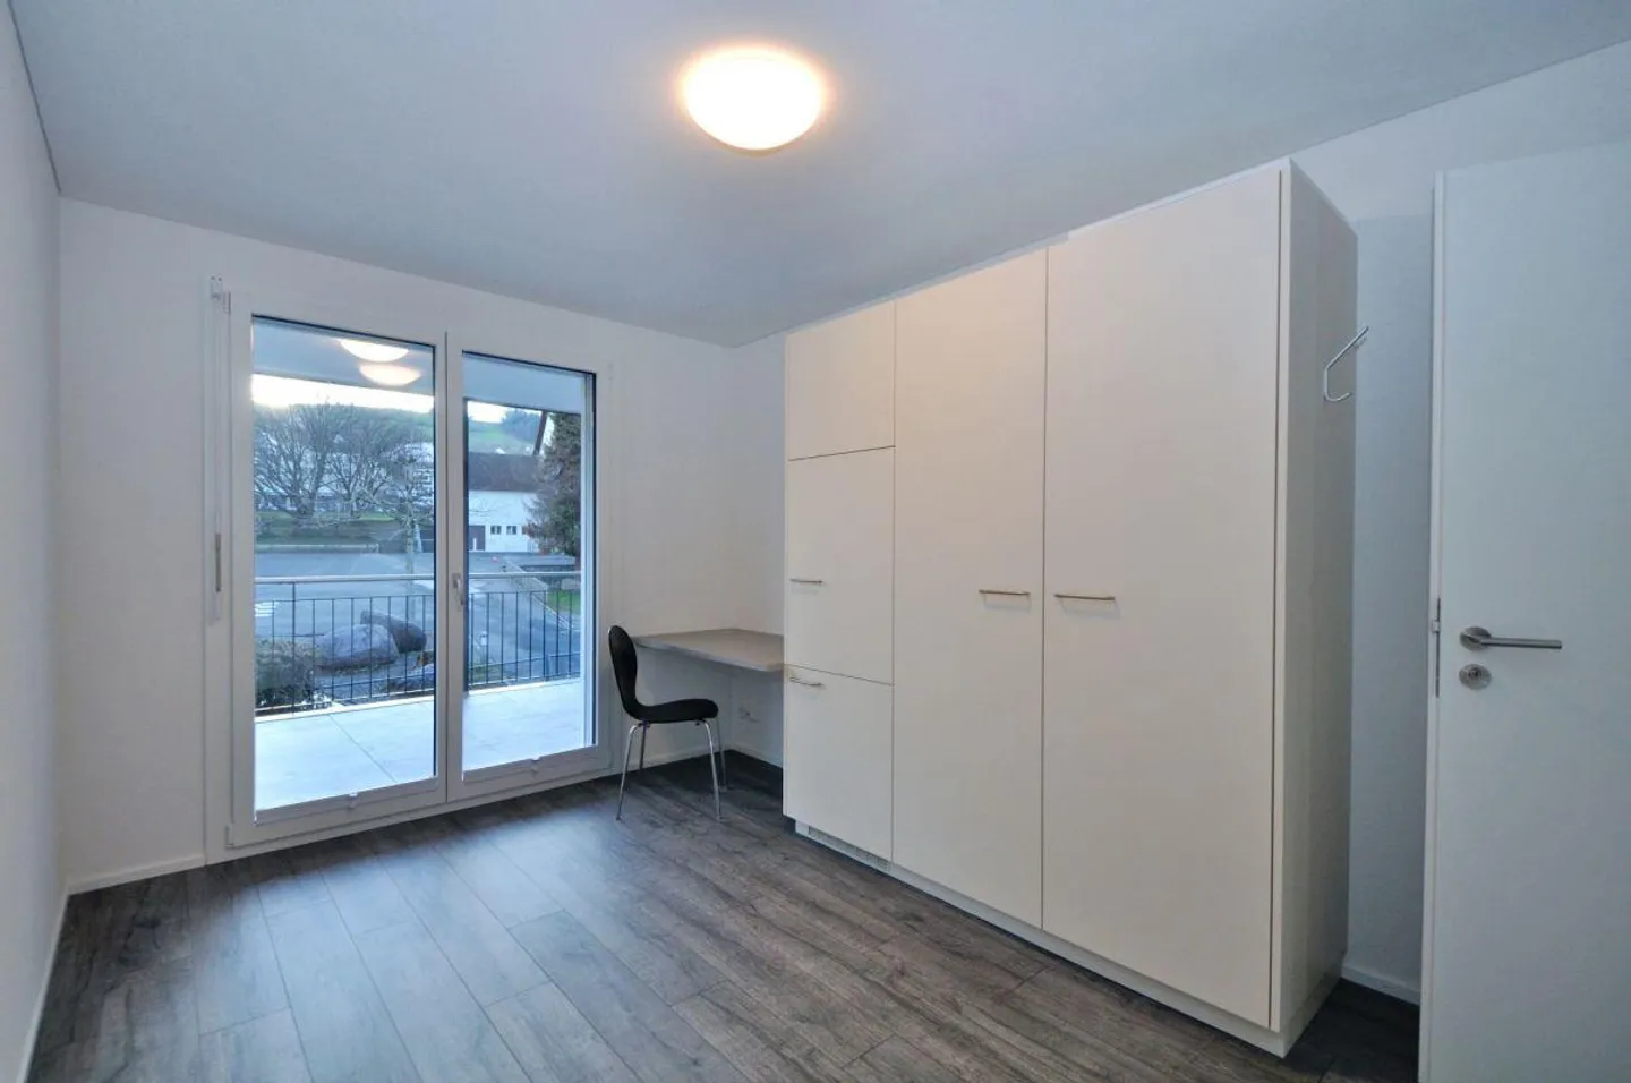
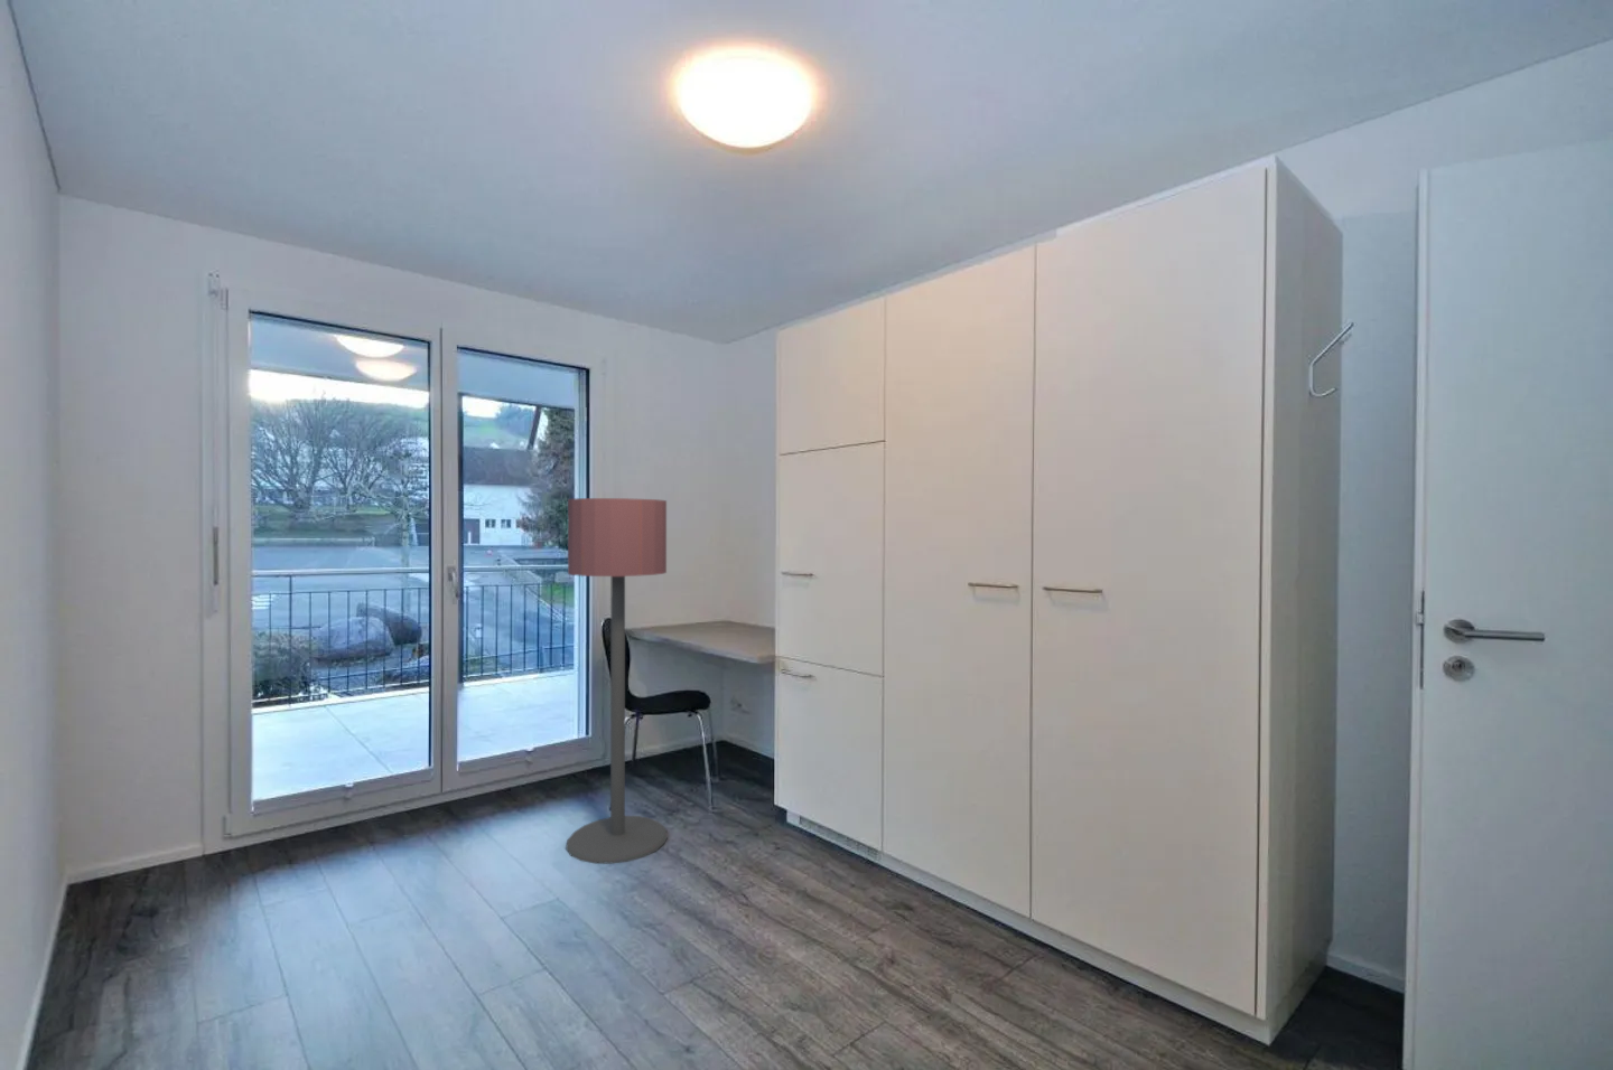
+ floor lamp (618, 670)
